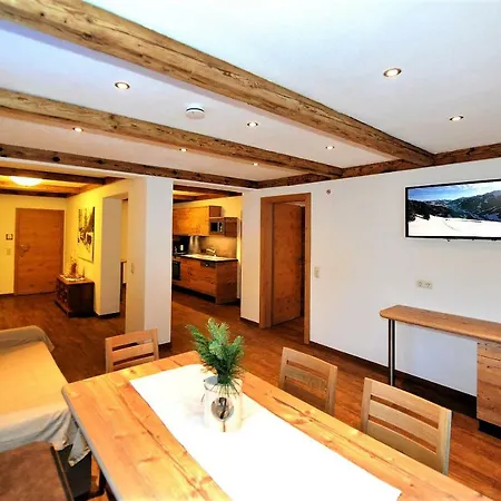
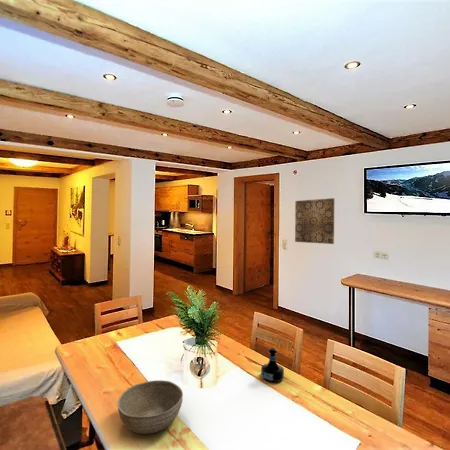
+ tequila bottle (272, 362)
+ wall art (313, 221)
+ bowl (150, 408)
